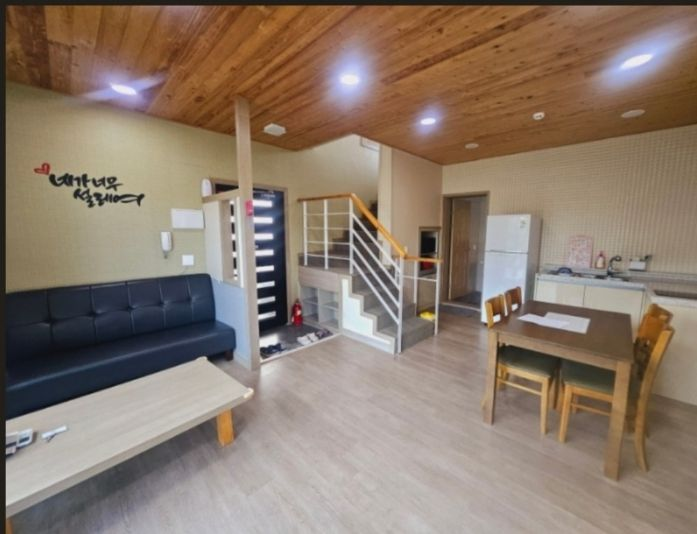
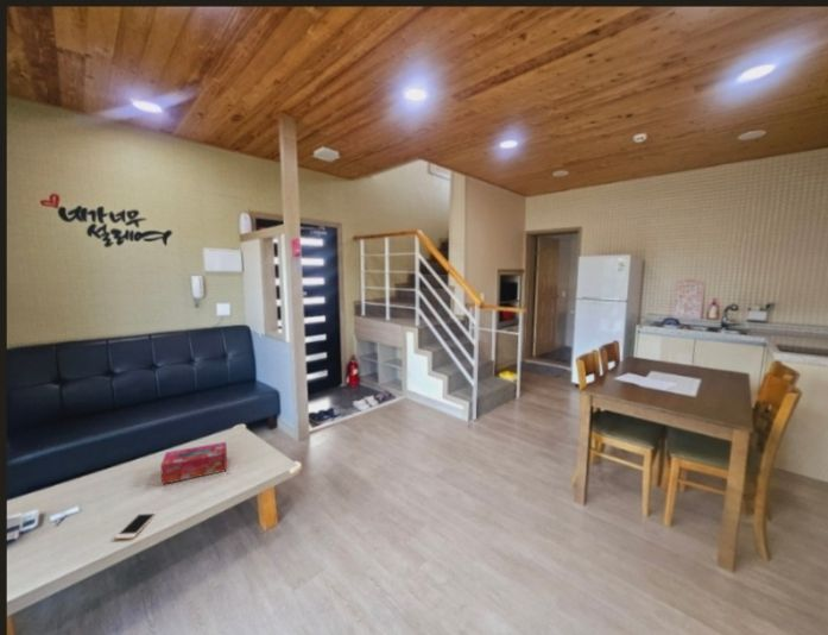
+ tissue box (196, 461)
+ cell phone (137, 524)
